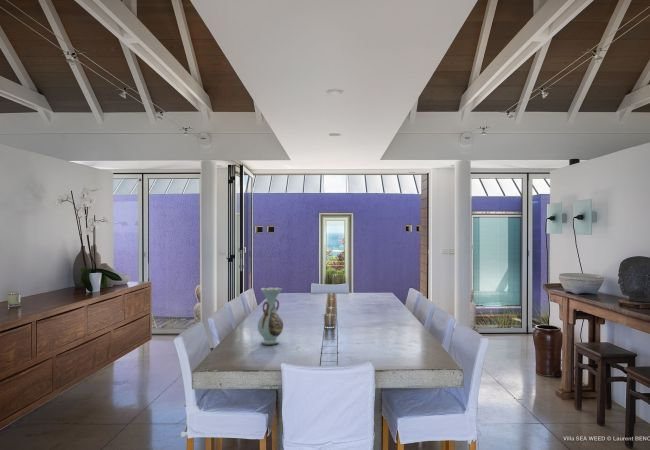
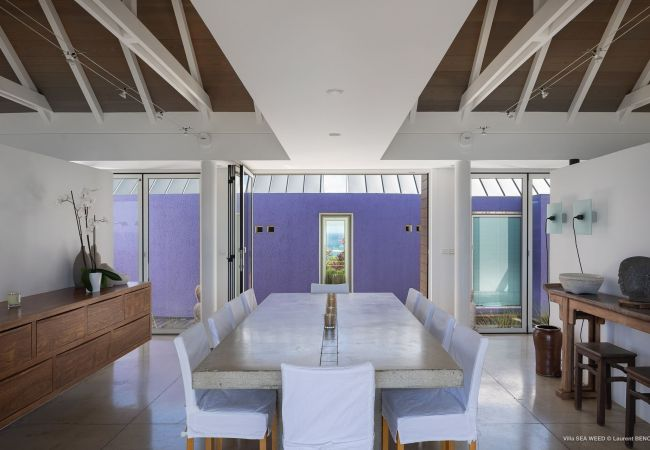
- decorative vase (270, 315)
